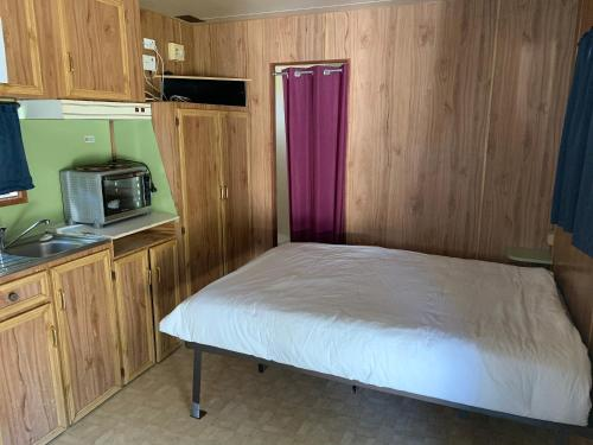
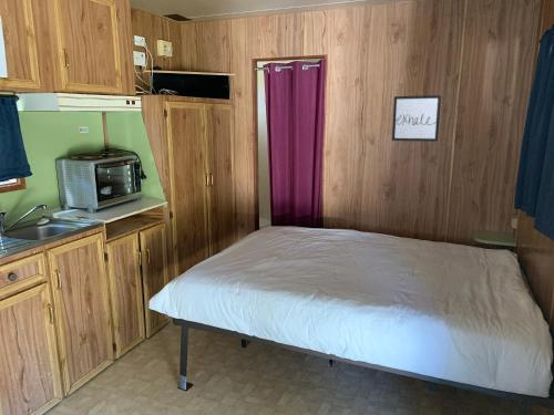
+ wall art (416, 118)
